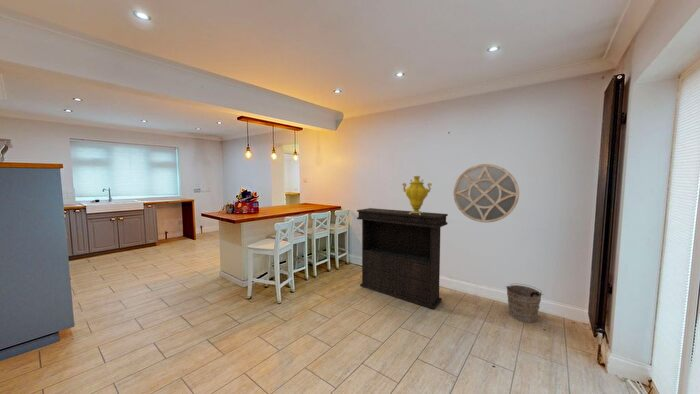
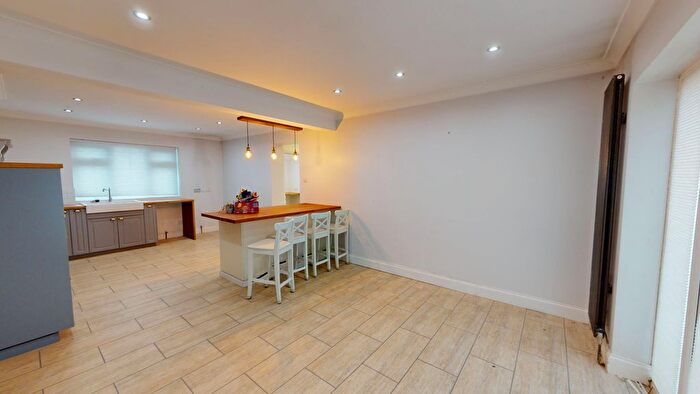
- home mirror (484, 193)
- console table (398, 252)
- decorative urn (416, 194)
- bucket (523, 302)
